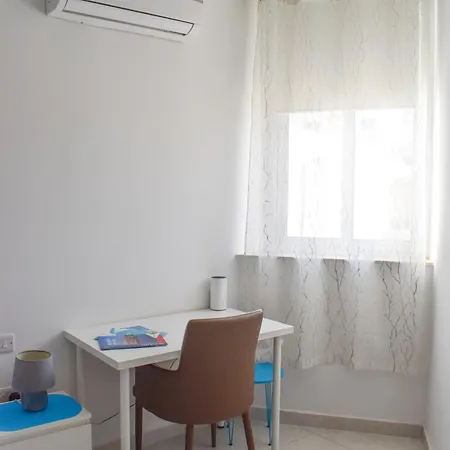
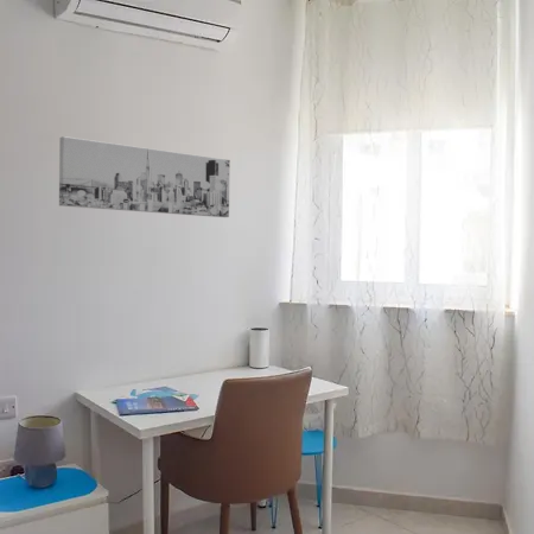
+ wall art (151, 180)
